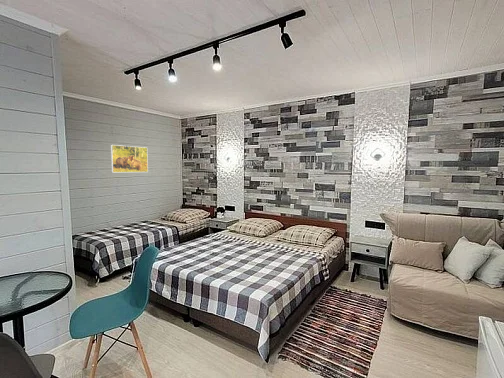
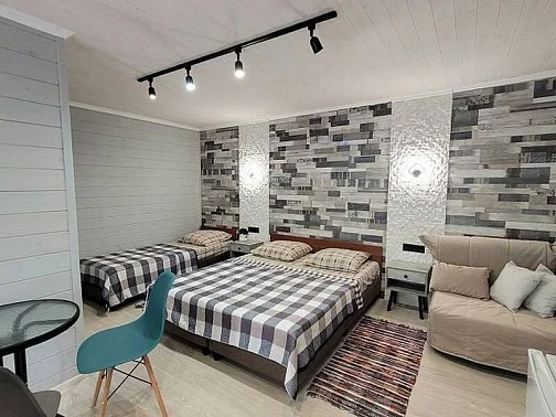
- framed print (130, 159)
